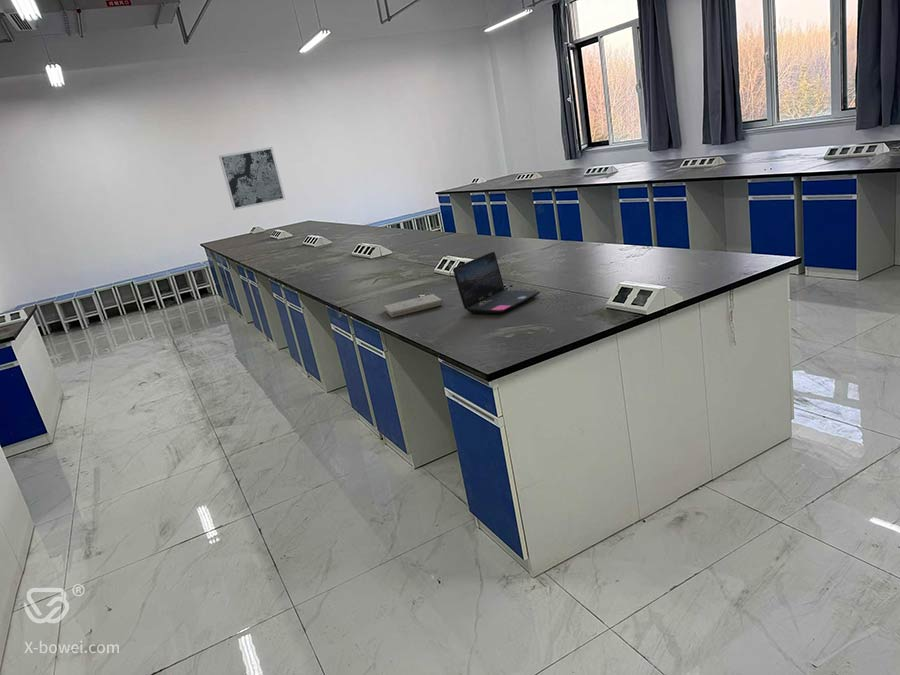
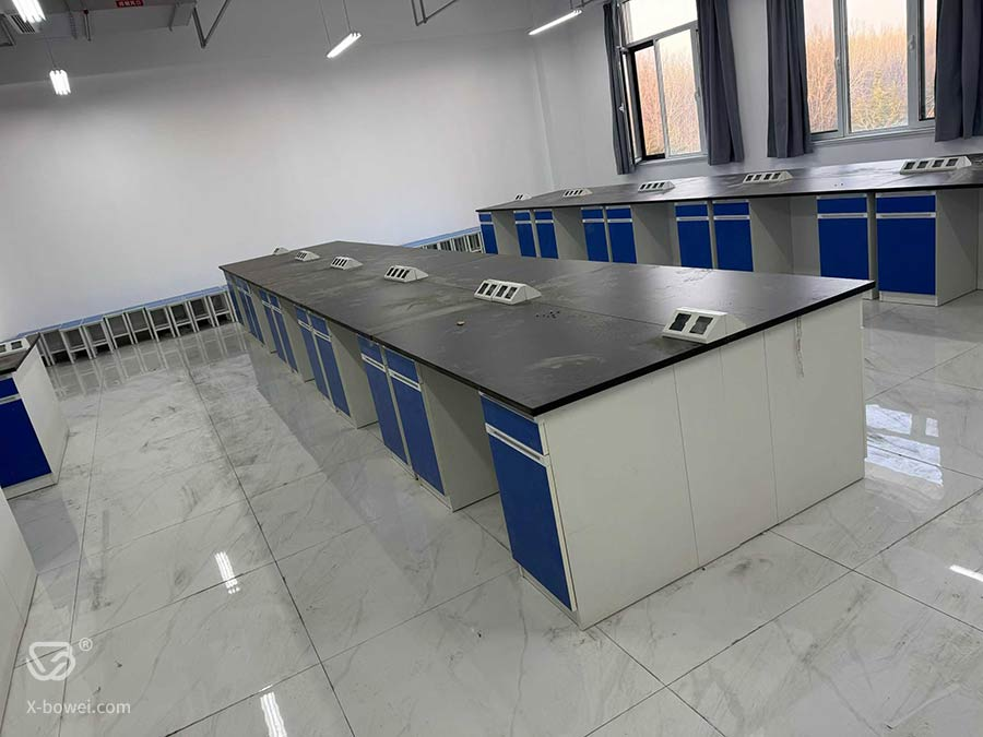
- book (413, 305)
- wall art (252, 178)
- laptop (497, 281)
